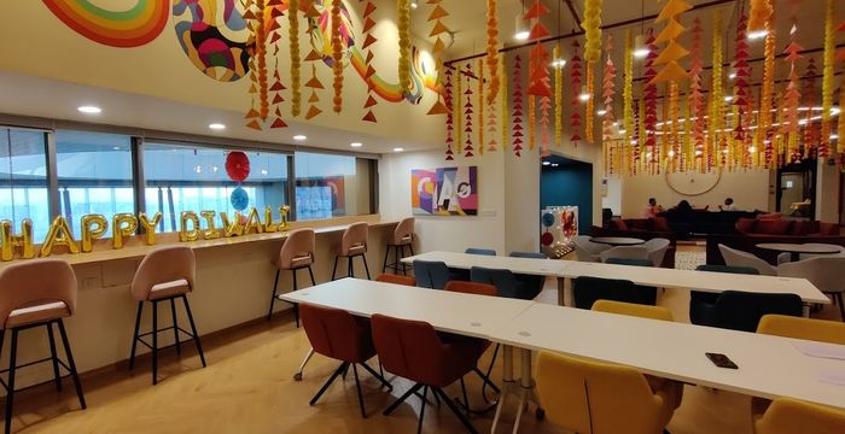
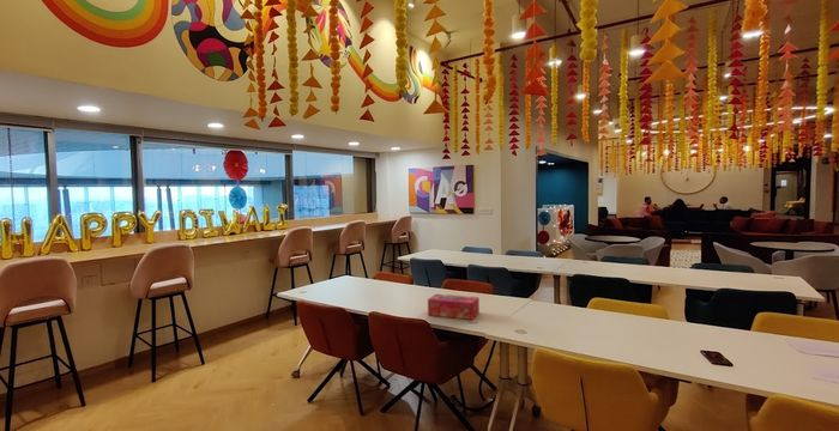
+ tissue box (453, 305)
